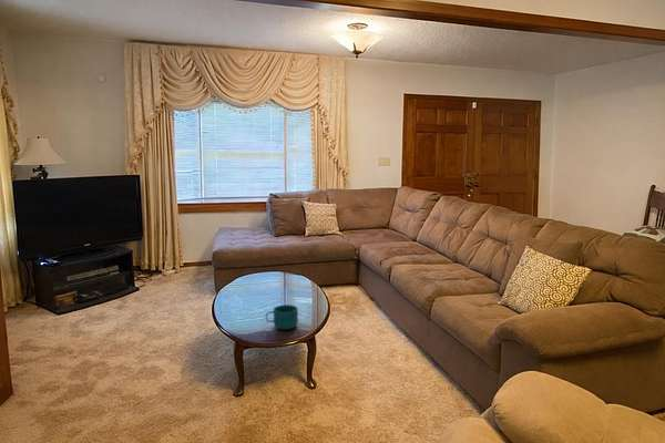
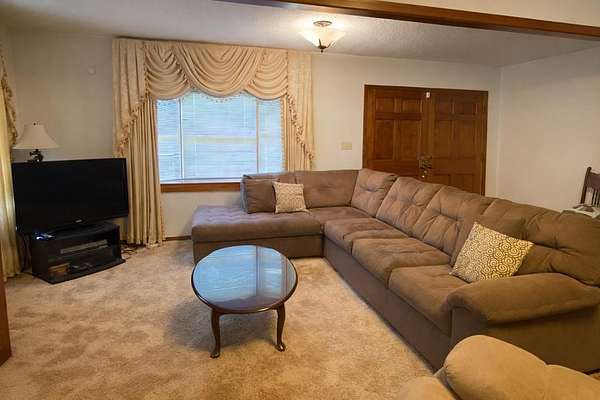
- cup (282, 318)
